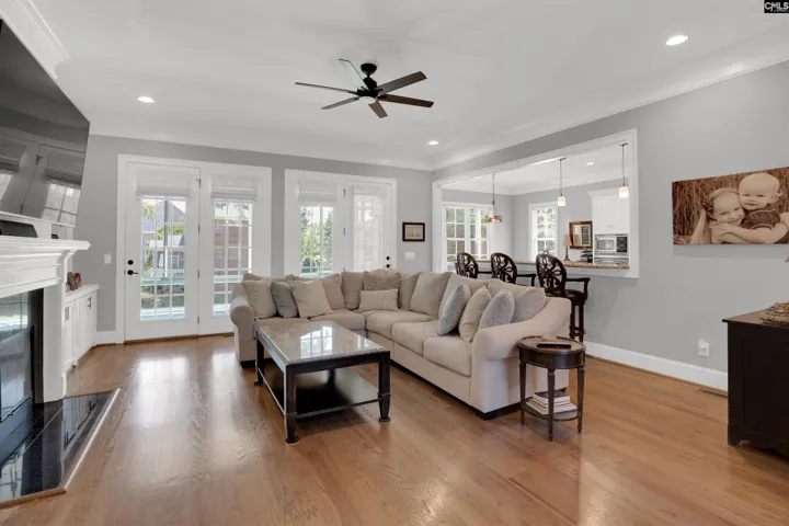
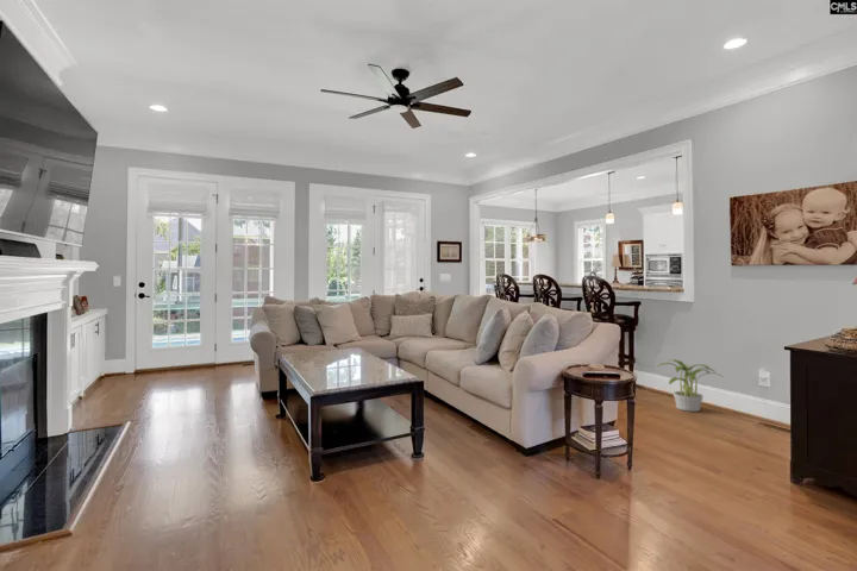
+ potted plant (688, 385)
